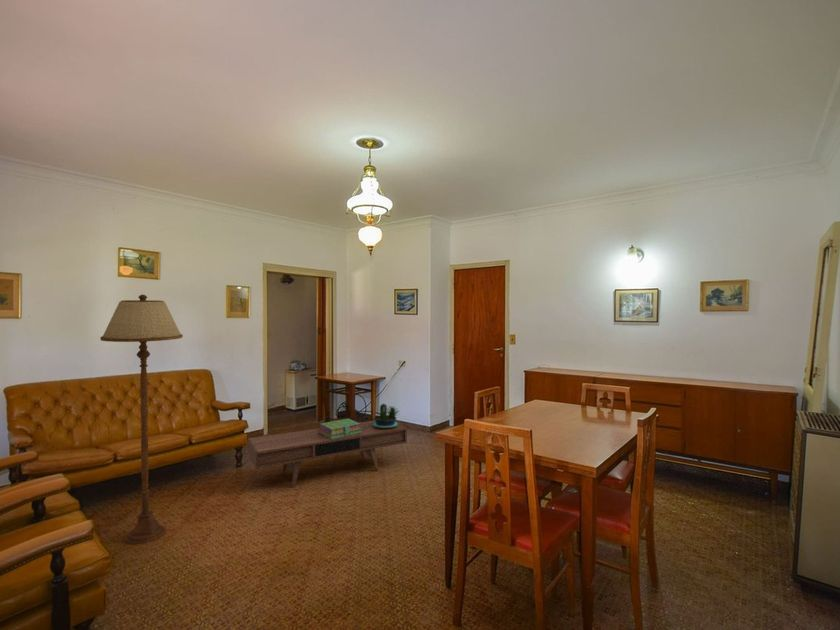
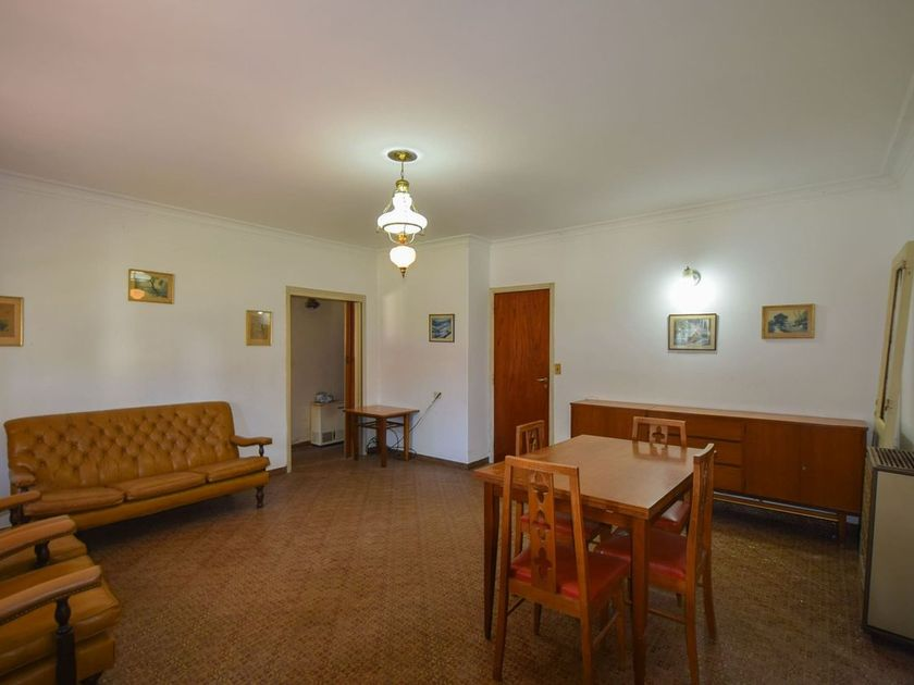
- potted plant (387, 415)
- coffee table (330, 452)
- stack of books (340, 427)
- floor lamp (144, 416)
